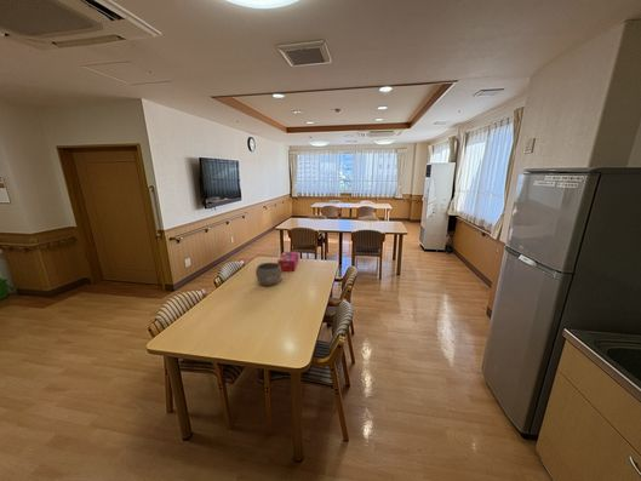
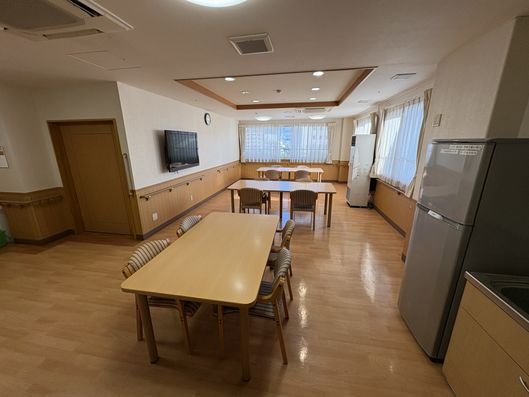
- tissue box (288, 260)
- bowl (269, 274)
